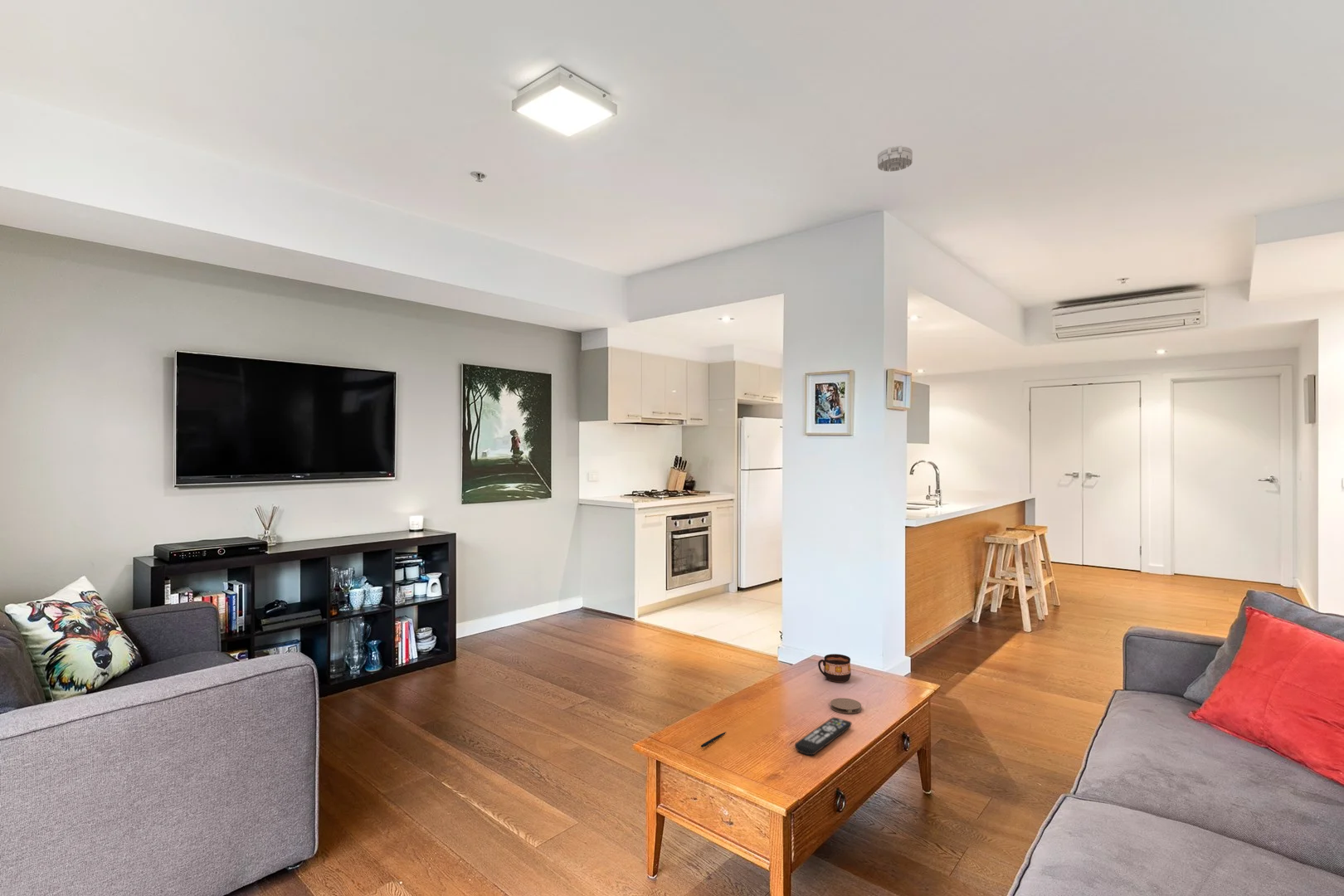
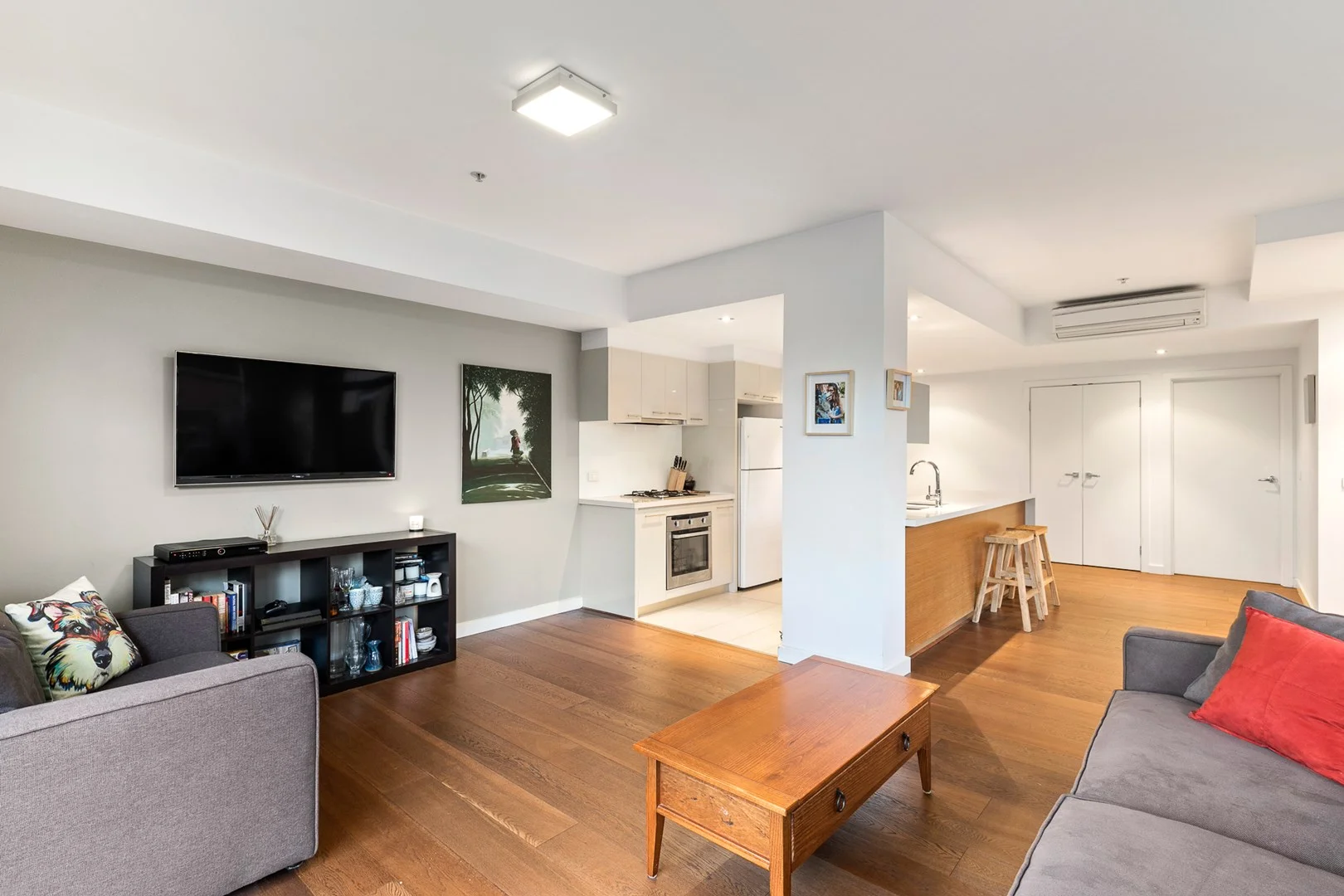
- cup (835, 668)
- smoke detector (894, 158)
- pen (714, 738)
- remote control (824, 735)
- coaster (845, 705)
